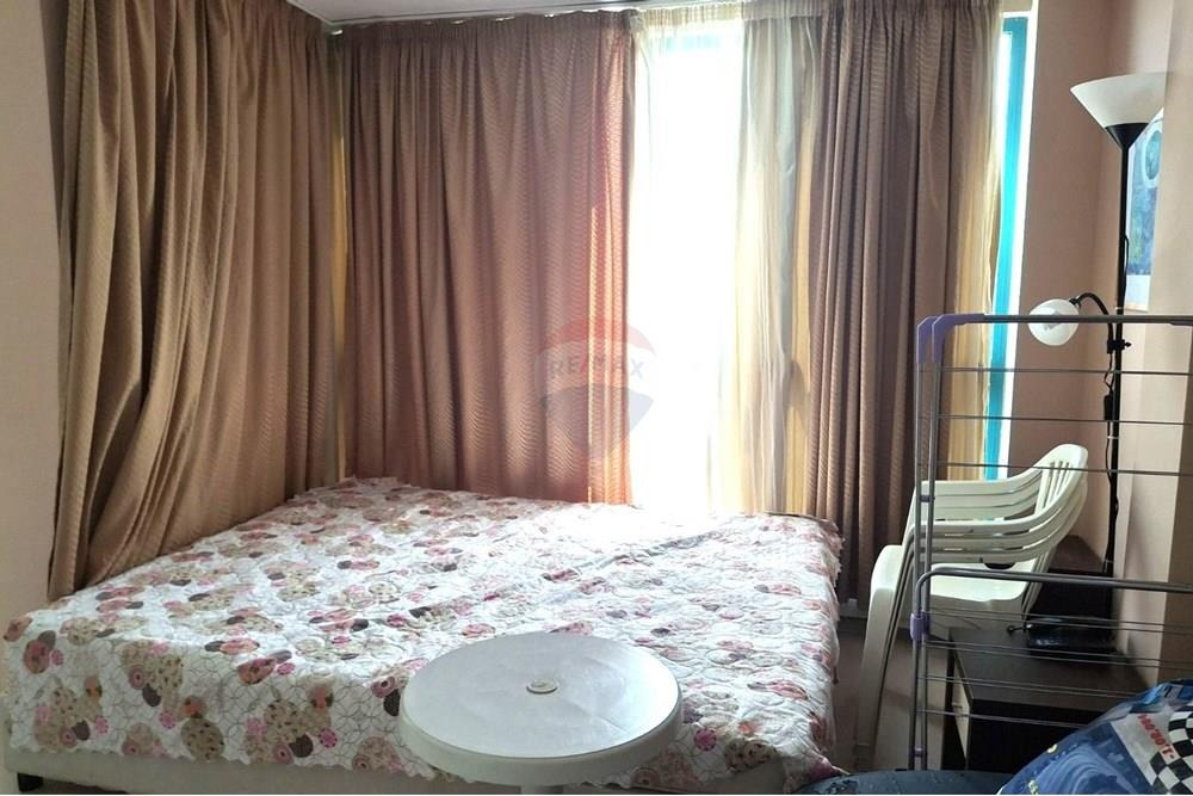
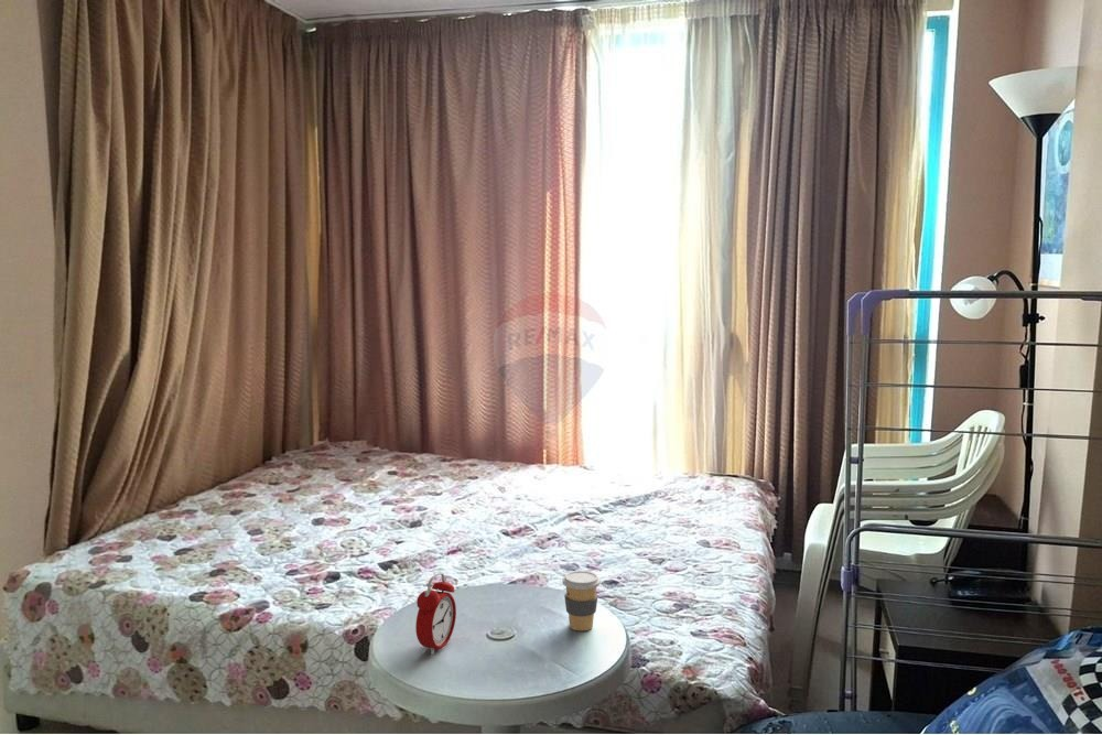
+ alarm clock (435, 610)
+ coffee cup (581, 601)
